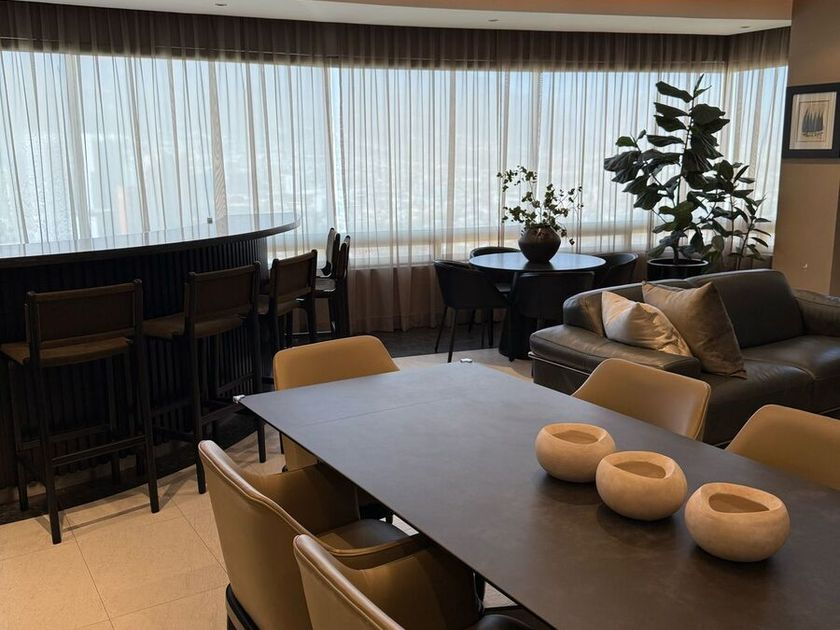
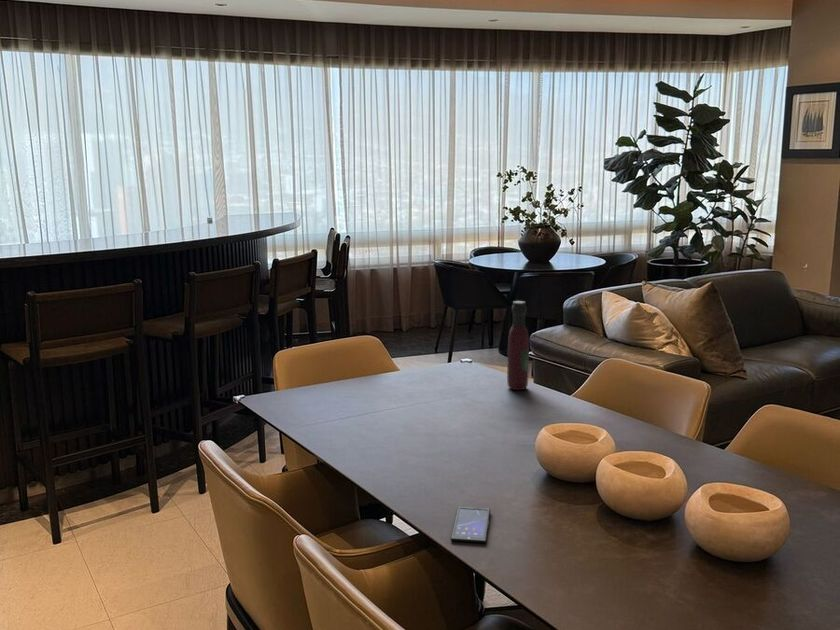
+ wine bottle (518, 345)
+ smartphone (471, 523)
